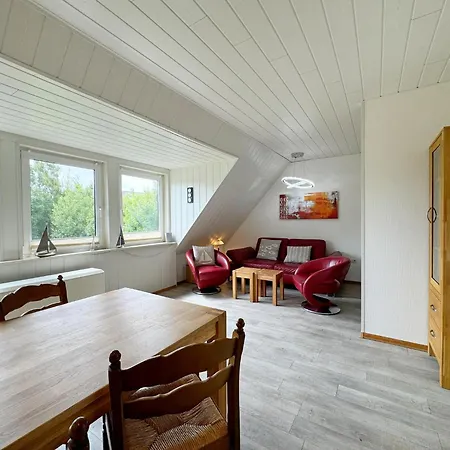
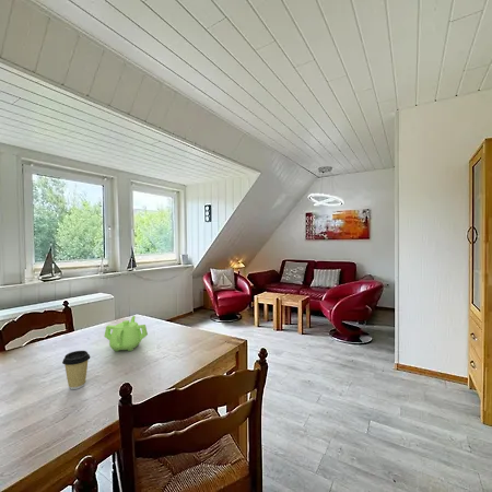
+ coffee cup (77, 370)
+ teapot (127, 332)
